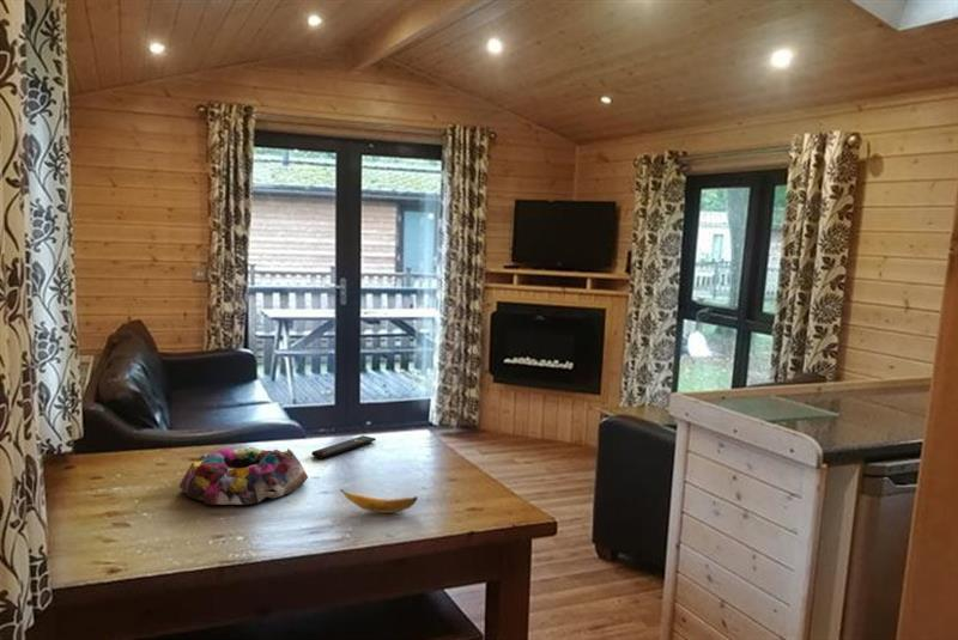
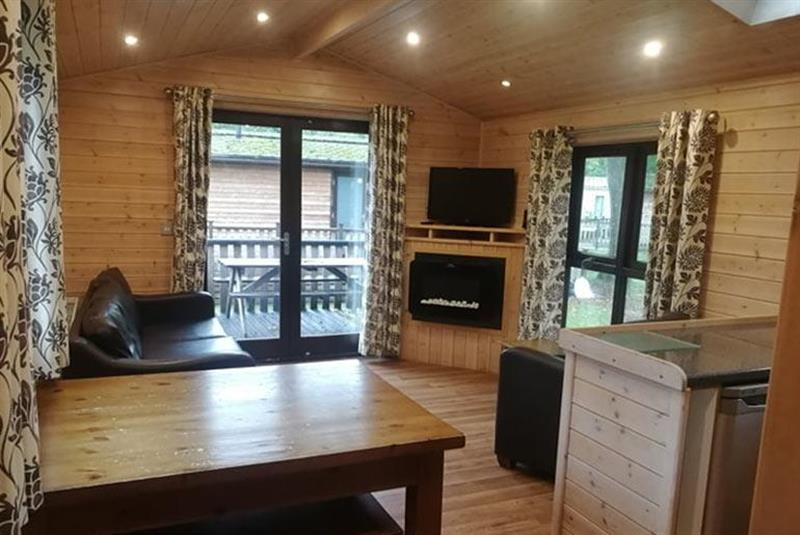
- remote control (344, 446)
- banana (378, 499)
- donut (244, 468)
